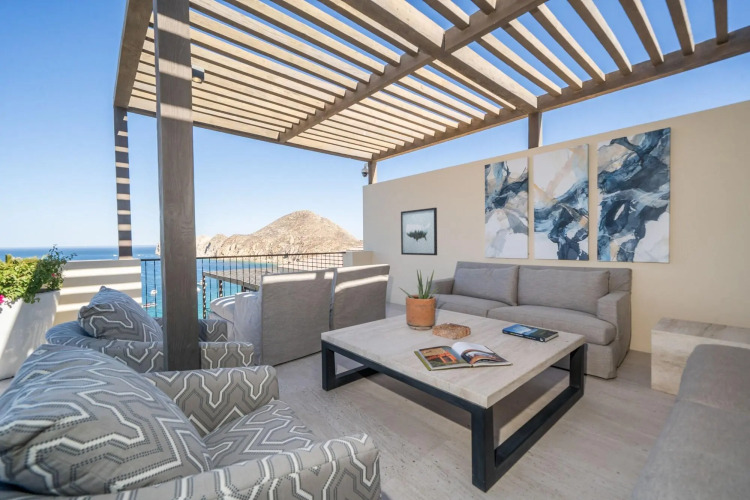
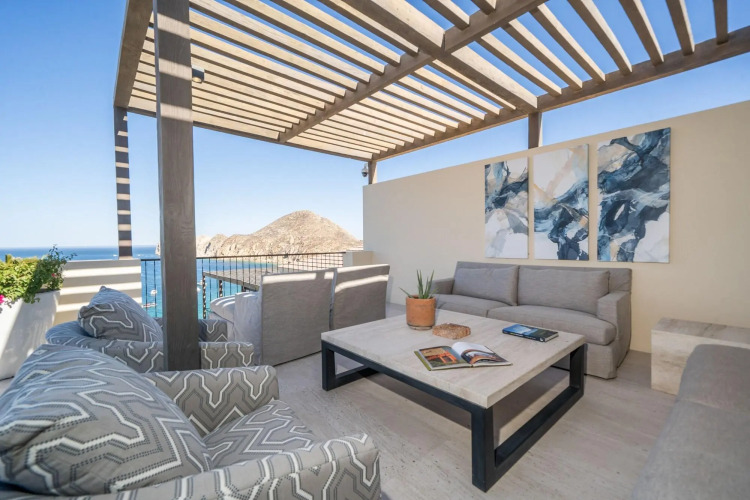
- wall art (418, 232)
